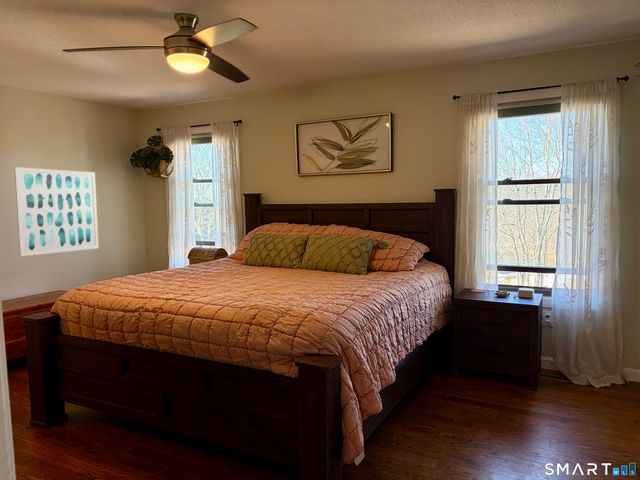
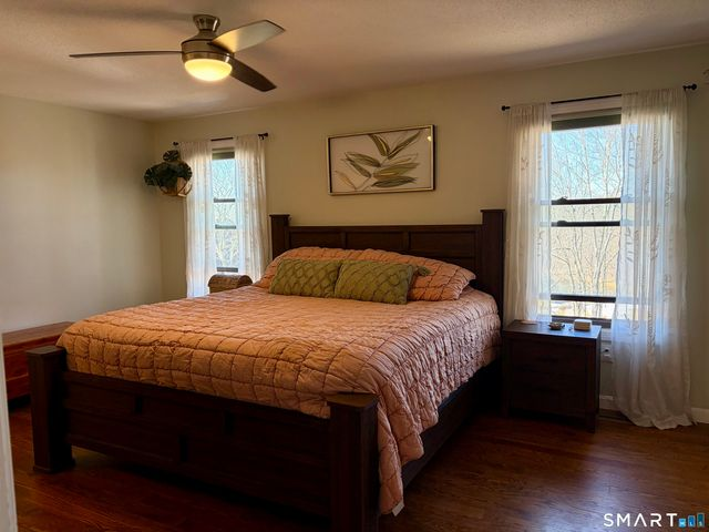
- wall art (60, 211)
